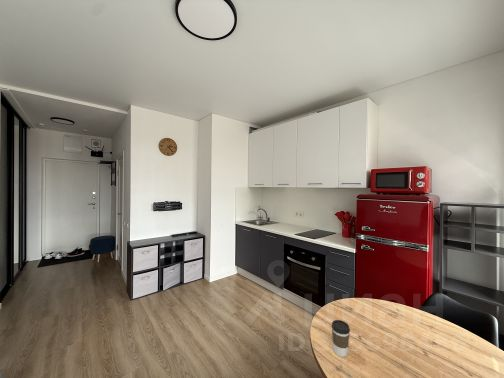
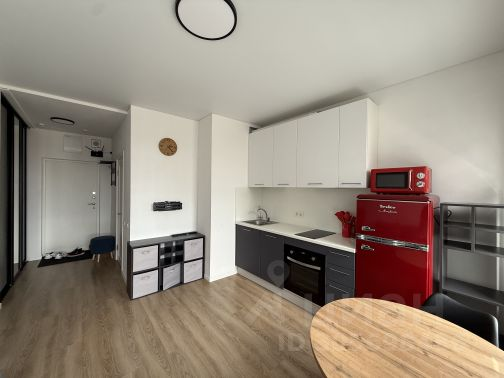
- coffee cup (340, 338)
